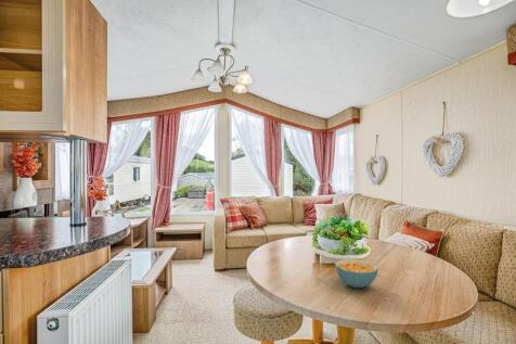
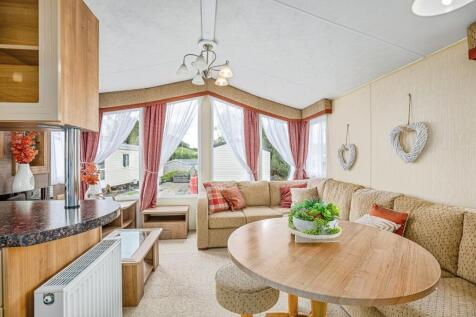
- cereal bowl (356, 275)
